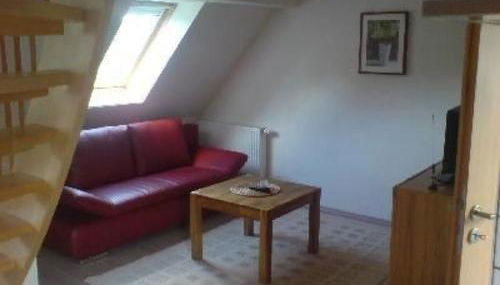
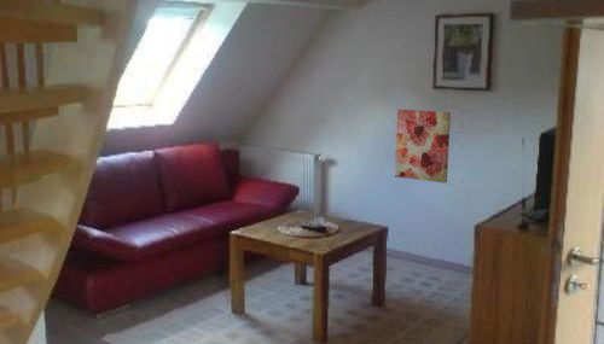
+ wall art (422, 145)
